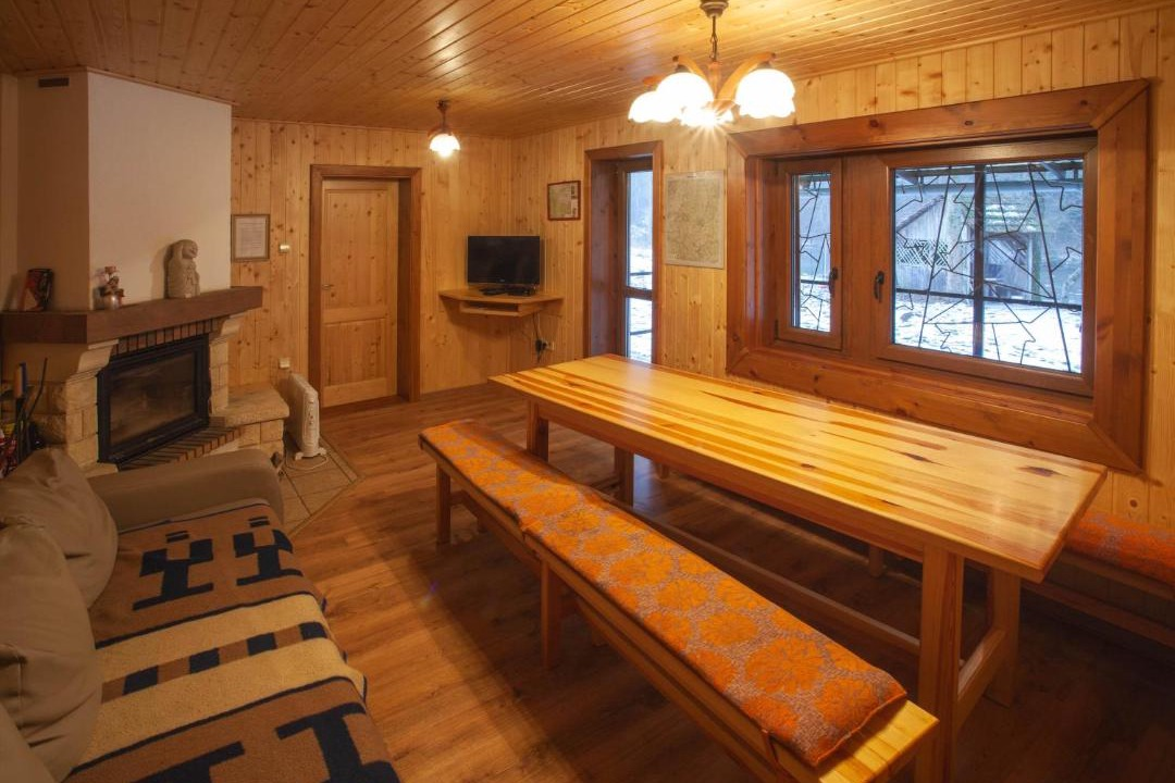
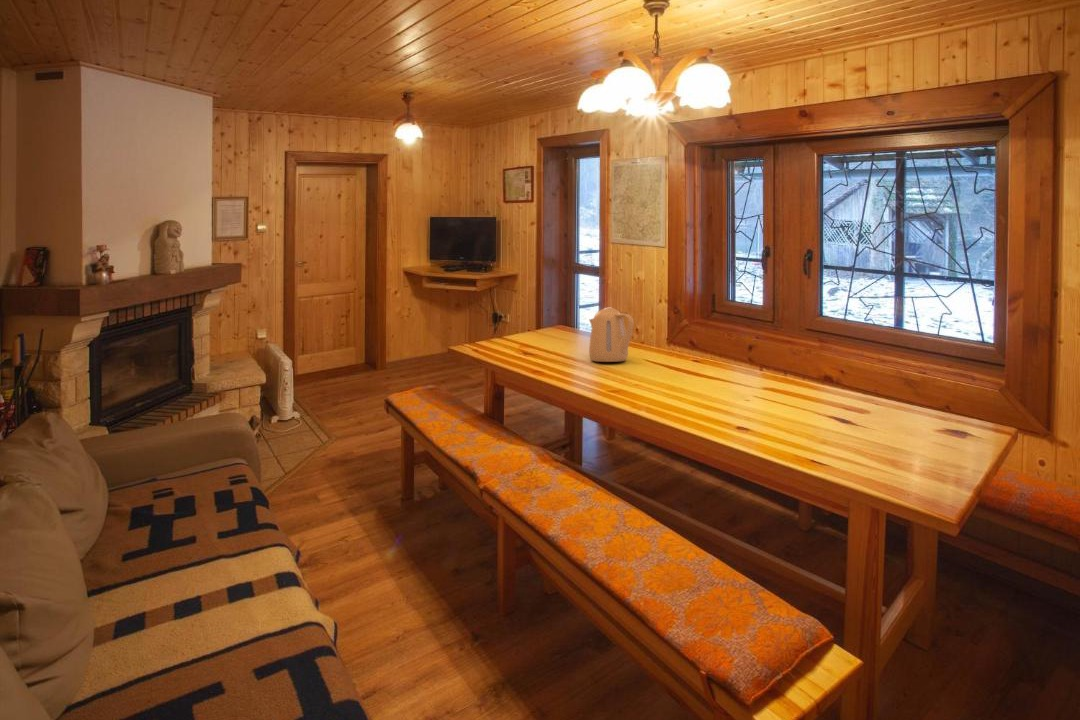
+ kettle (610, 334)
